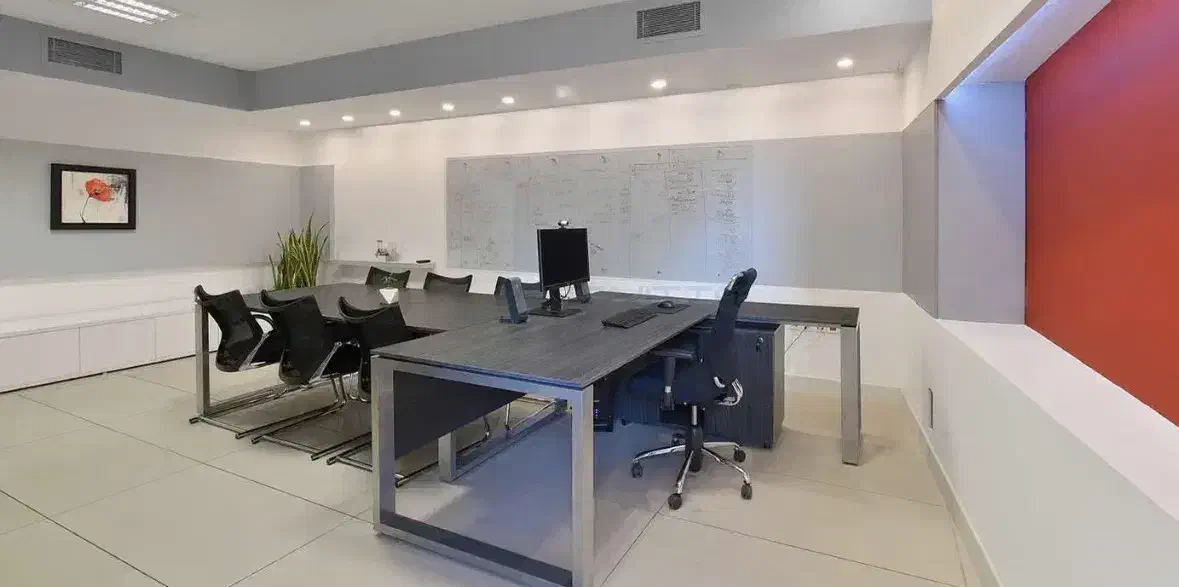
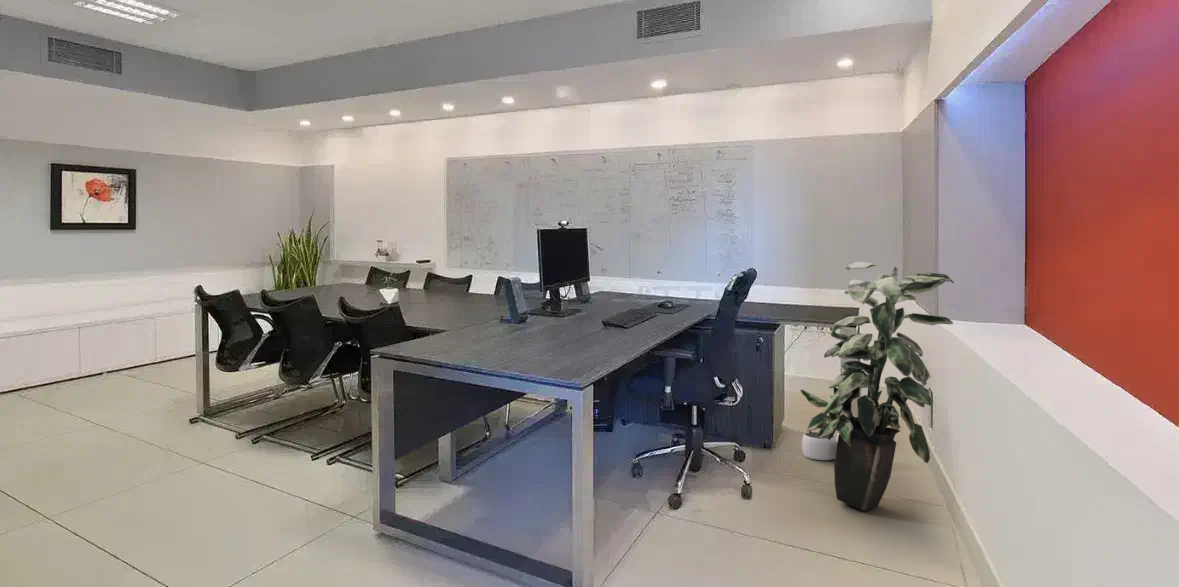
+ waste basket (831, 443)
+ indoor plant (874, 383)
